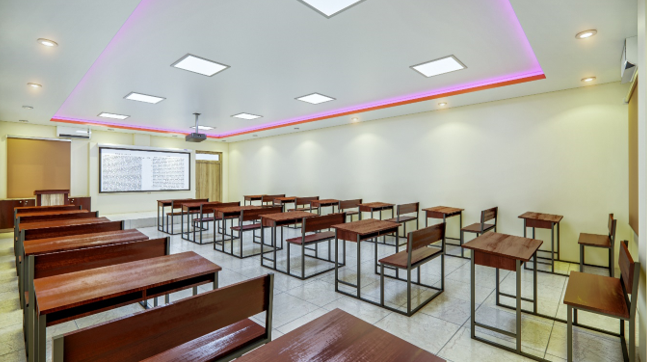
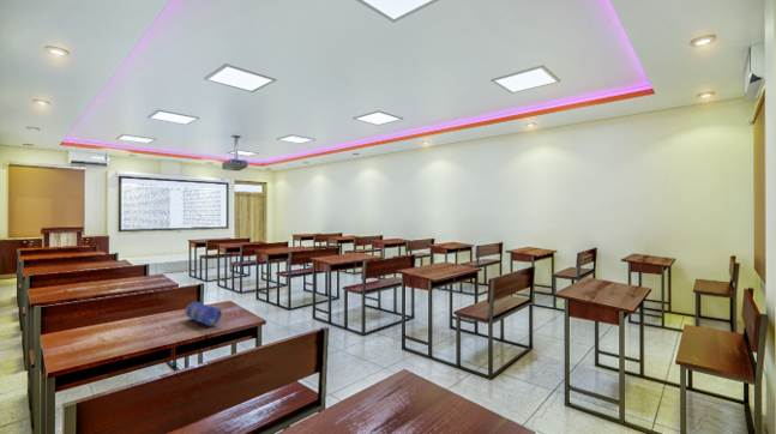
+ pencil case (203, 313)
